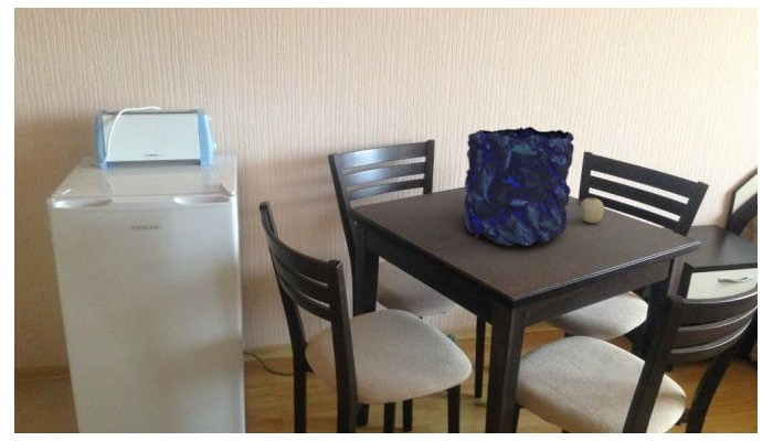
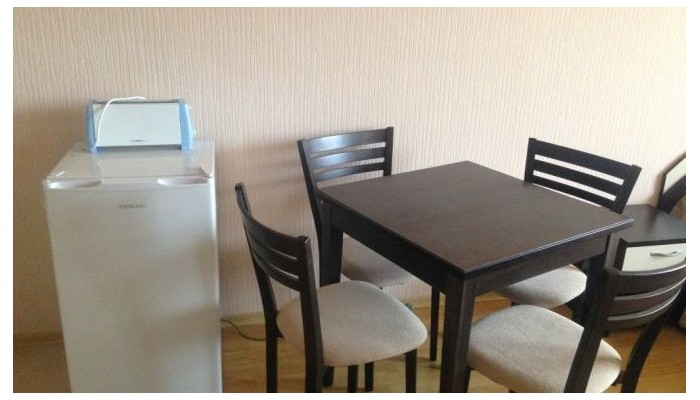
- fruit (591, 211)
- vase (517, 183)
